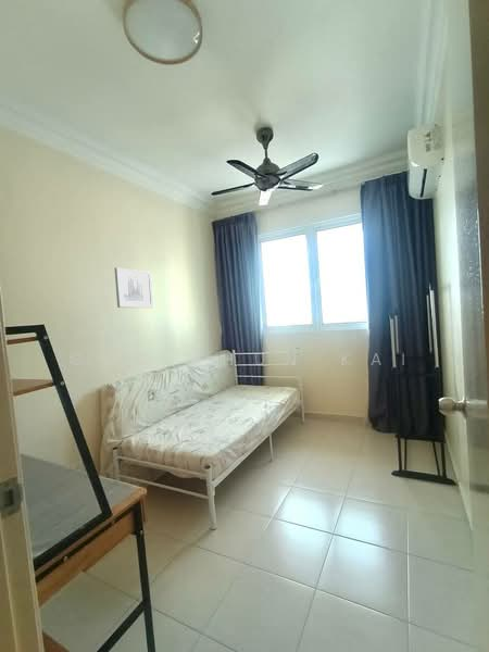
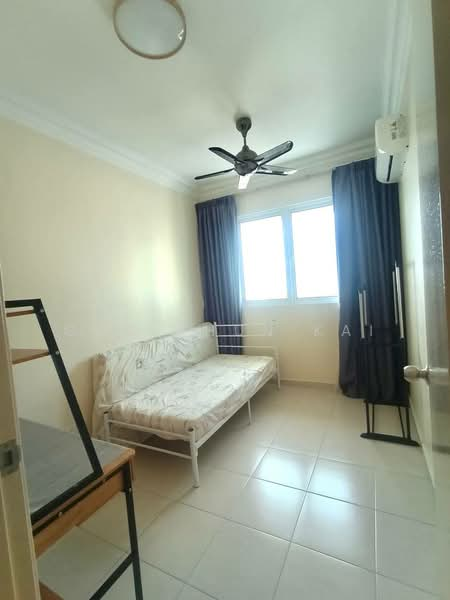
- wall art (135, 288)
